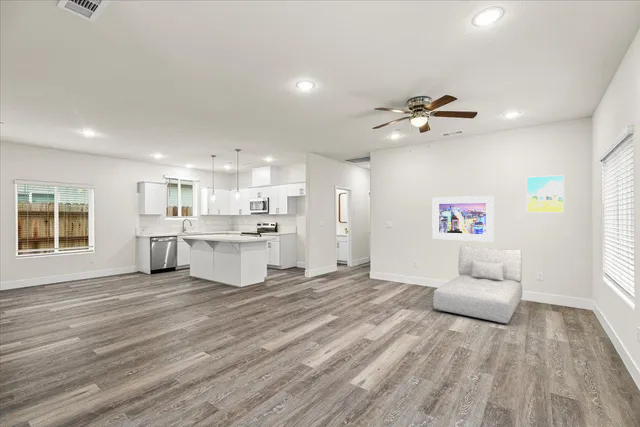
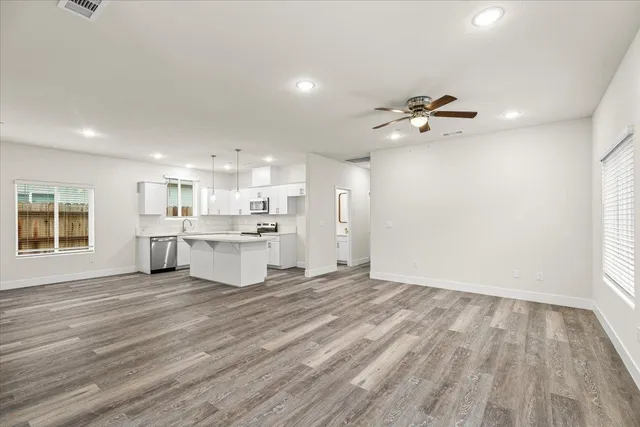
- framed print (544, 194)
- sofa (480, 278)
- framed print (461, 218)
